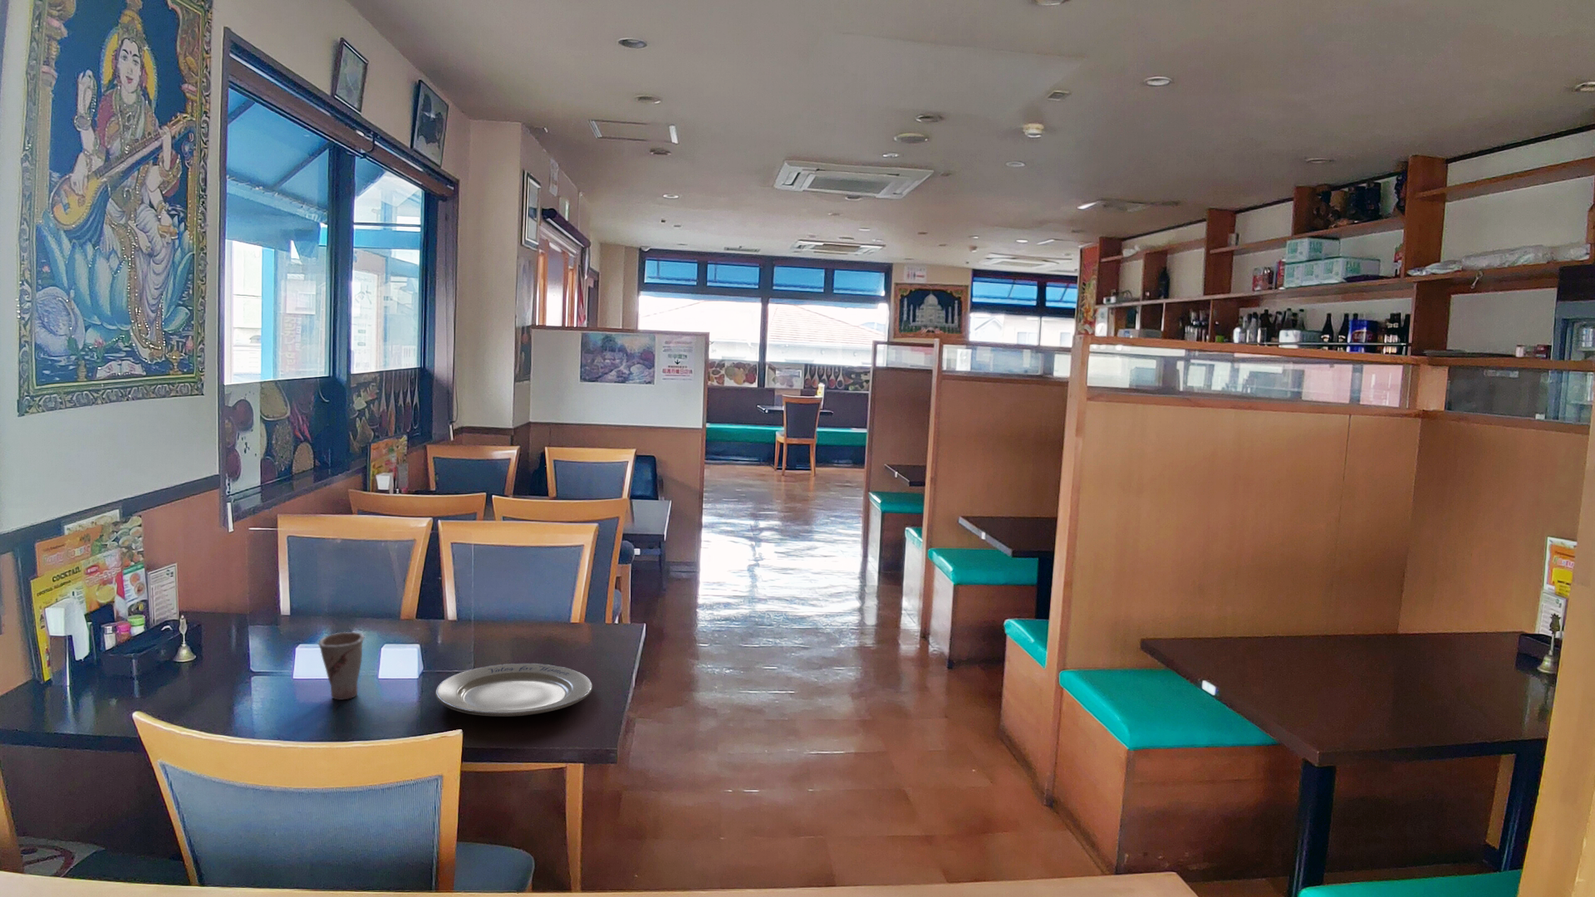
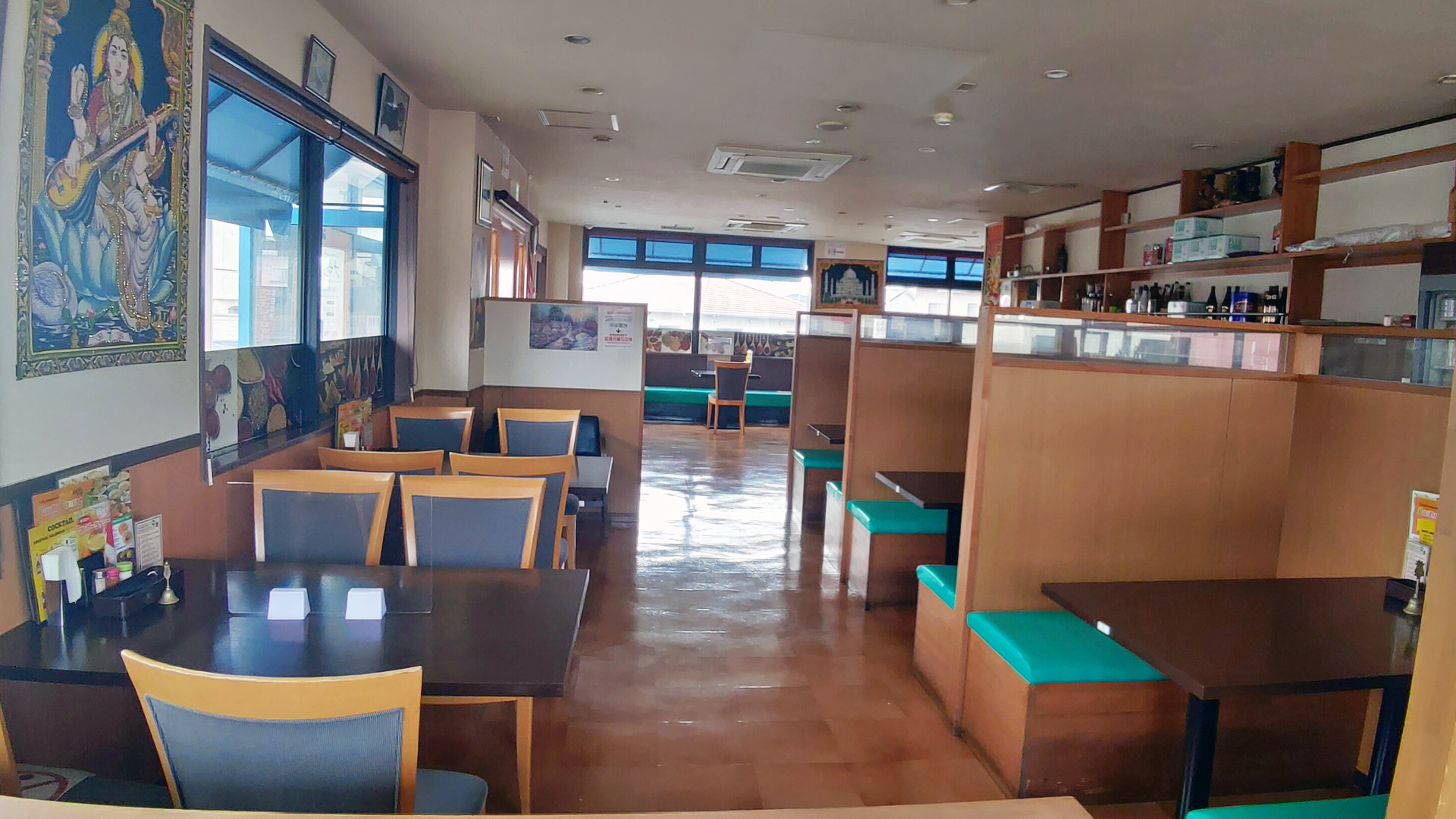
- cup (341, 667)
- chinaware (515, 692)
